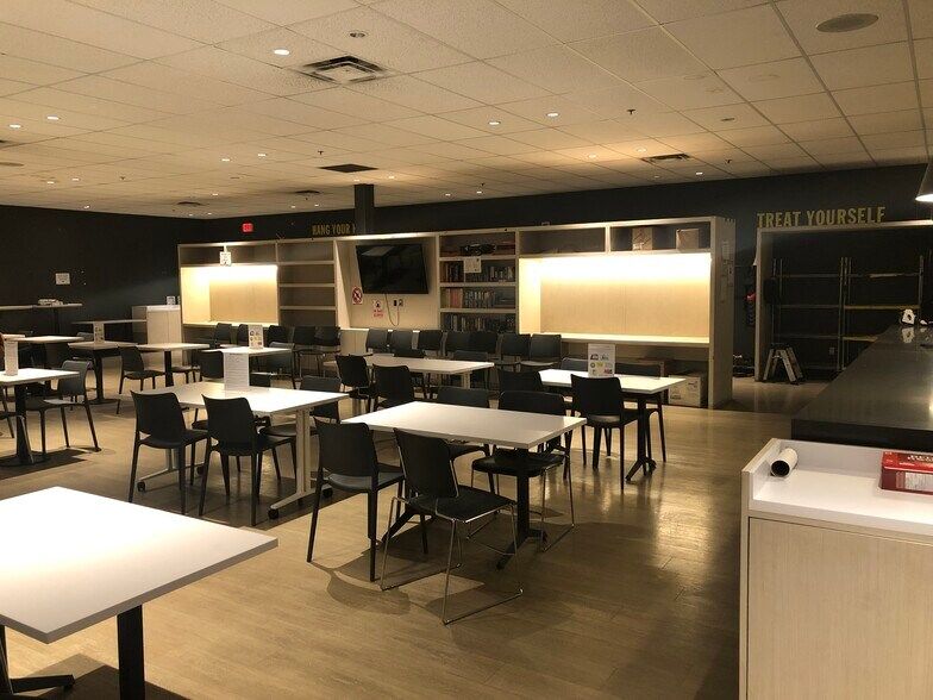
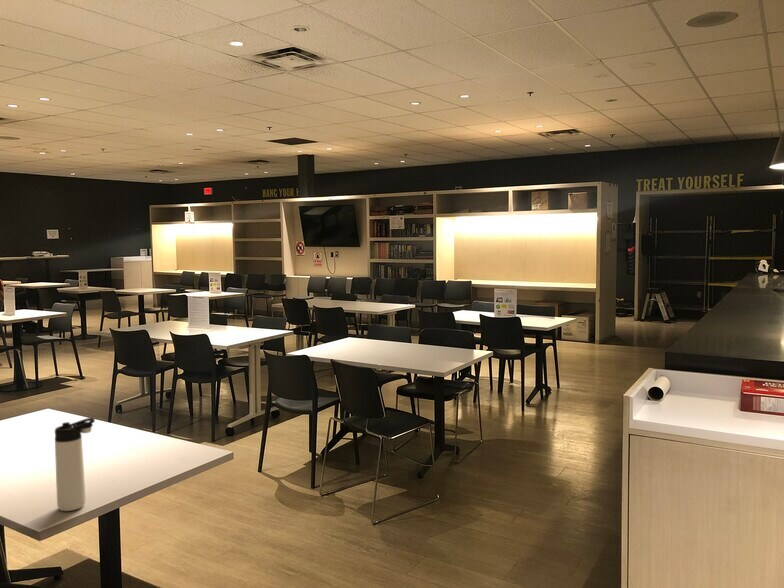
+ thermos bottle (76, 463)
